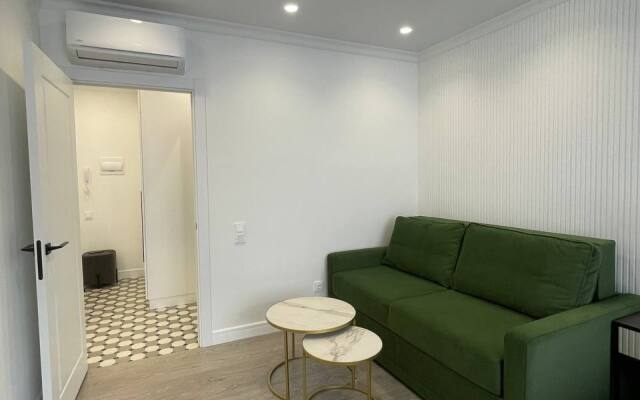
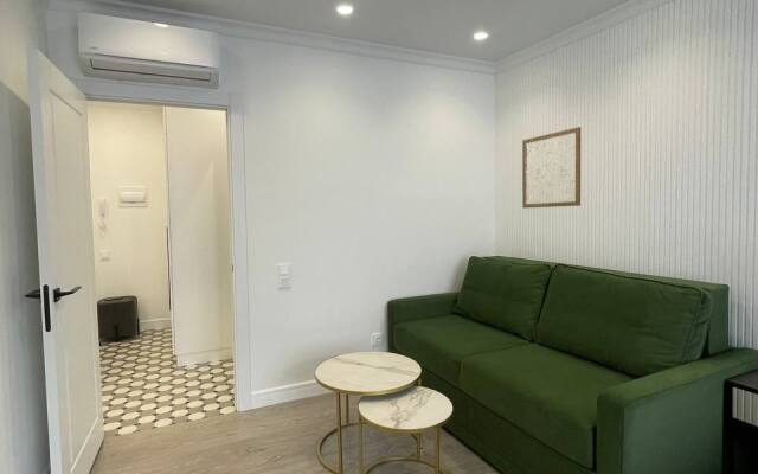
+ wall art (552, 169)
